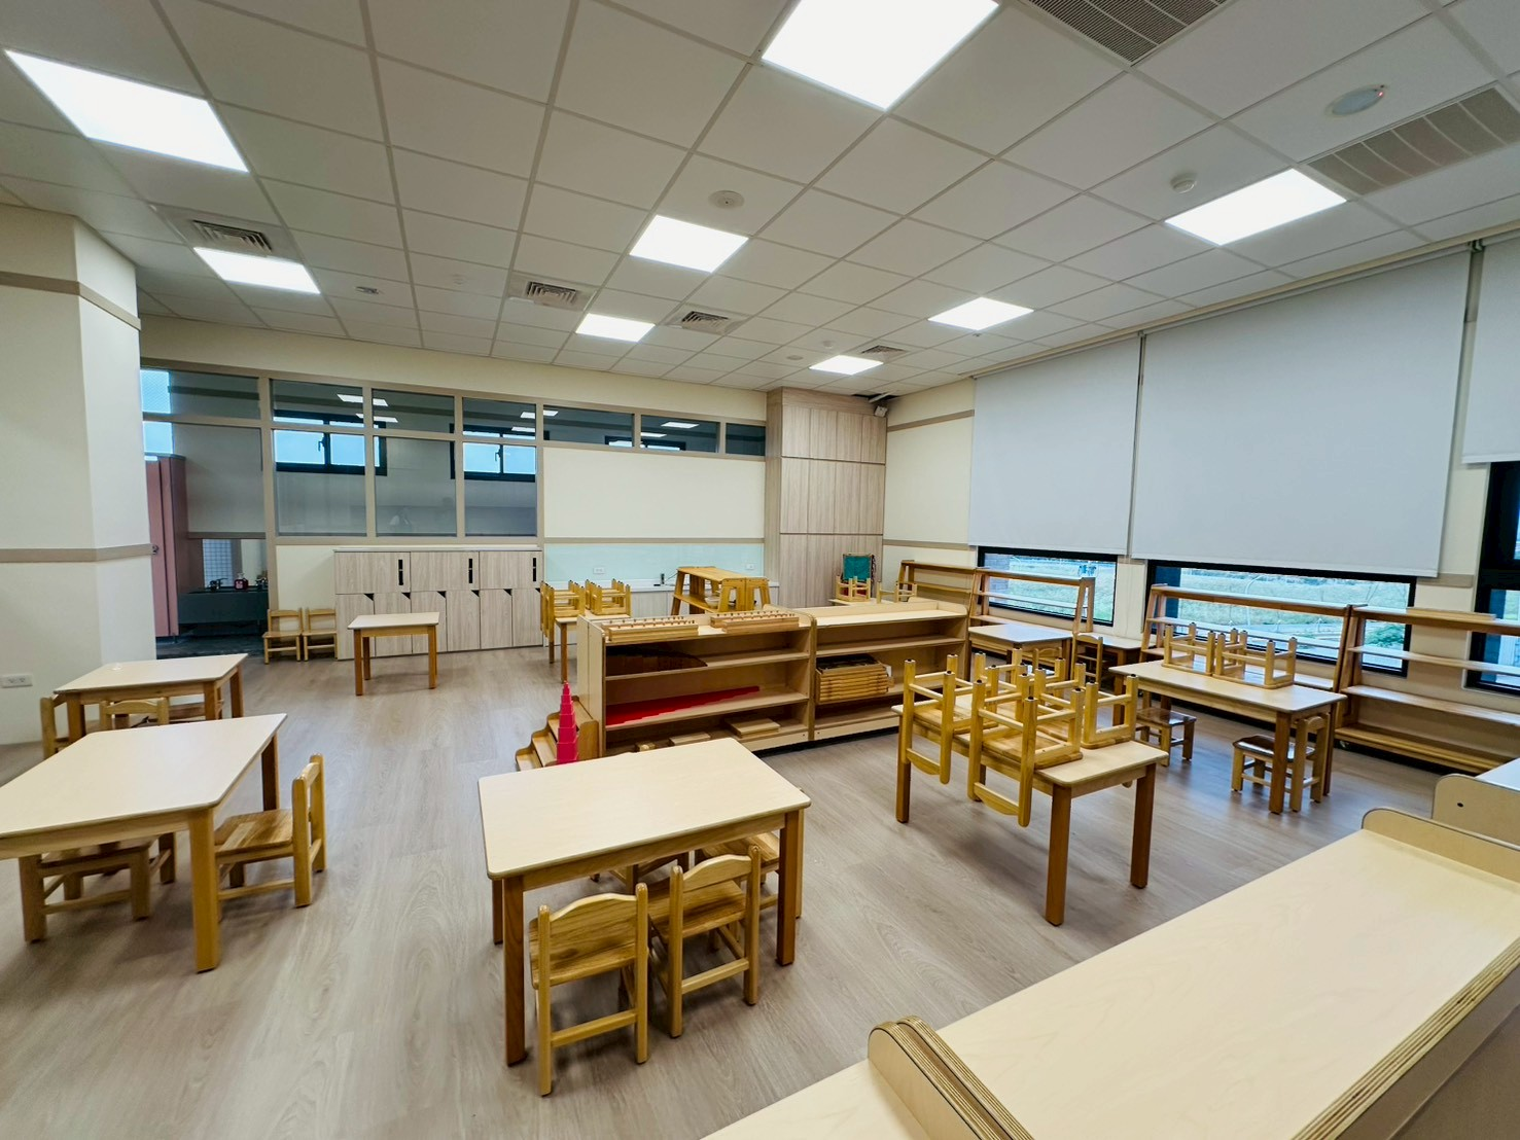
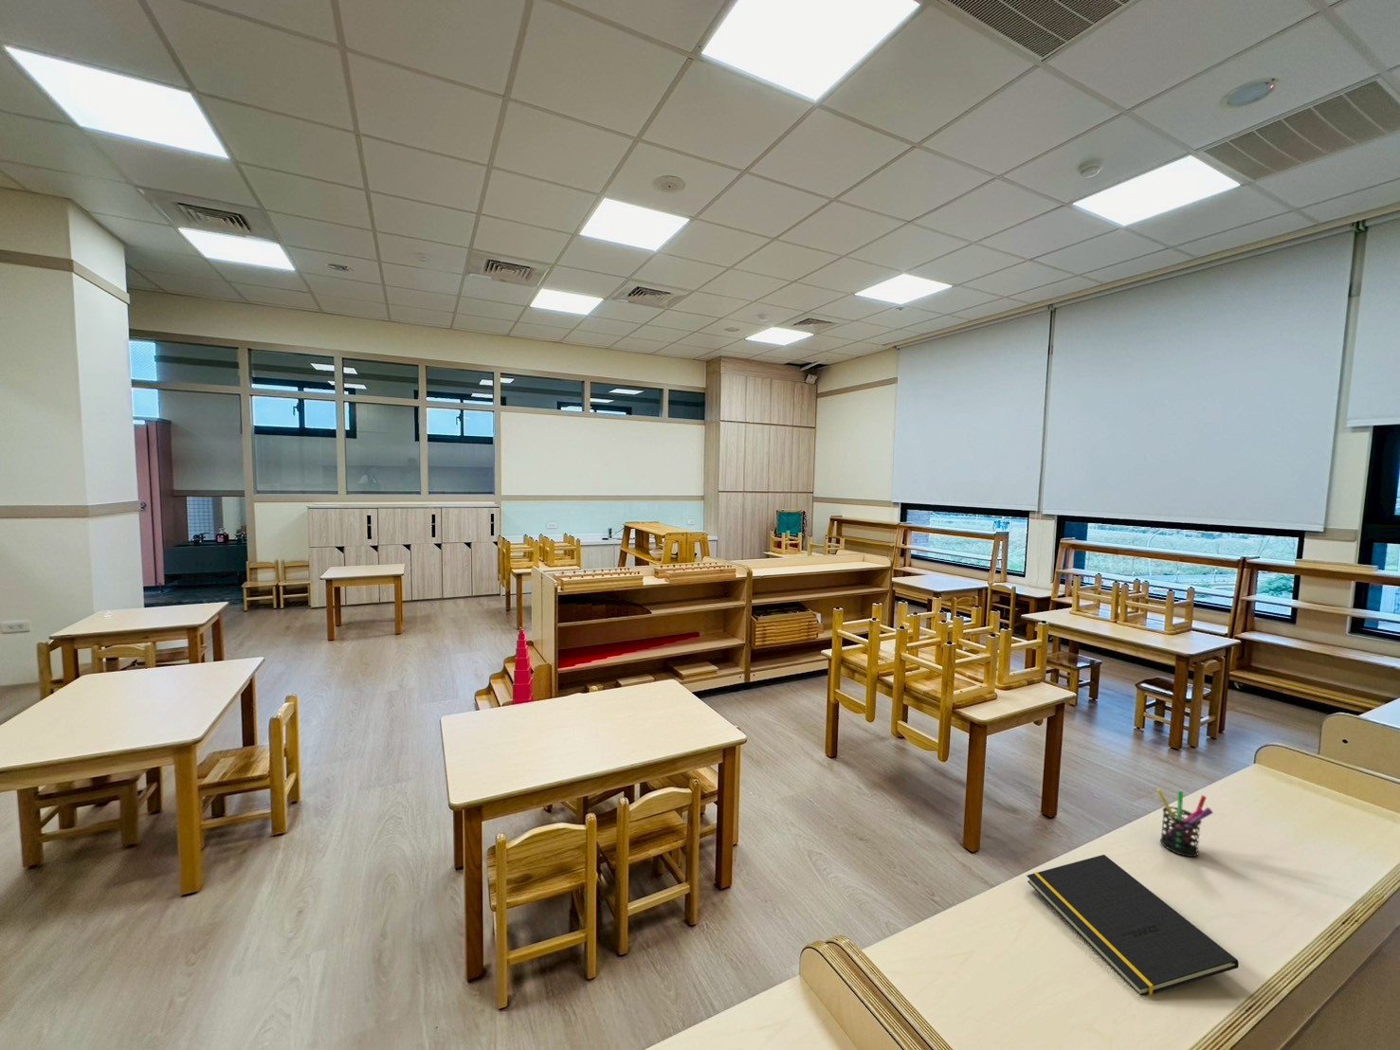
+ pen holder (1183, 817)
+ notepad (1120, 915)
